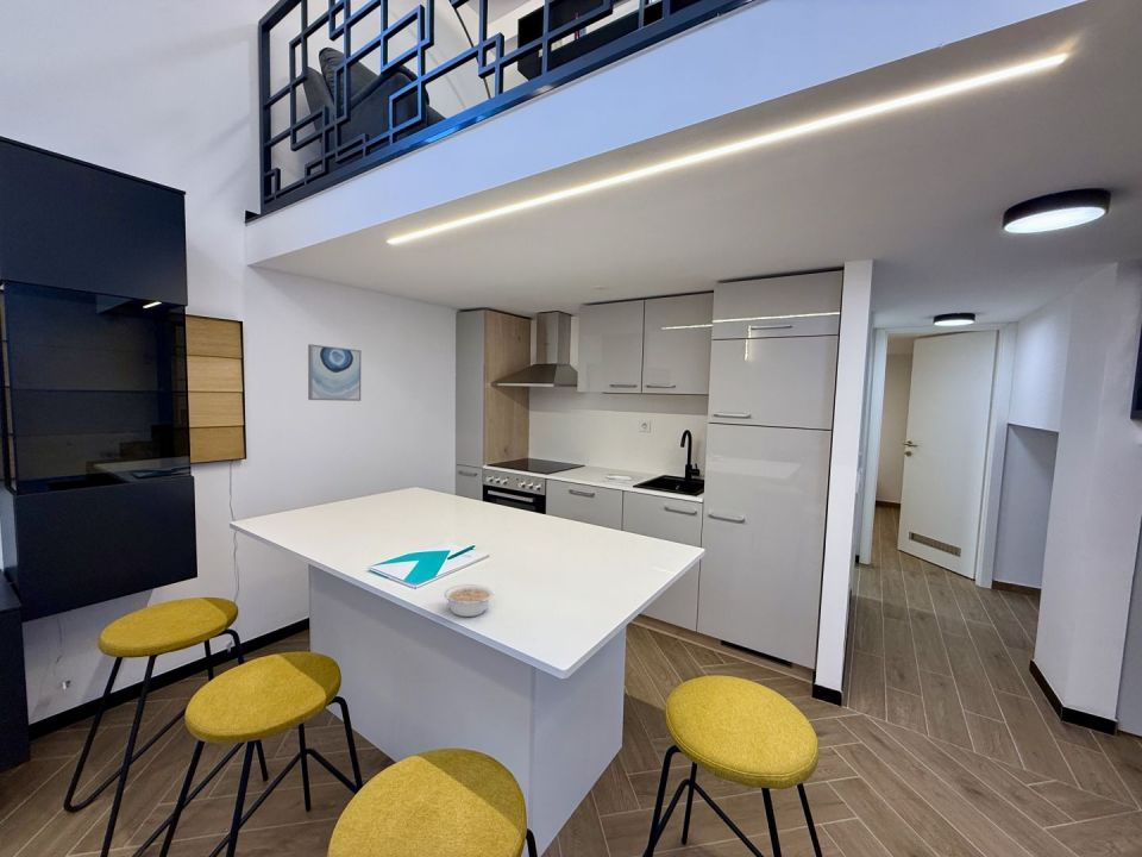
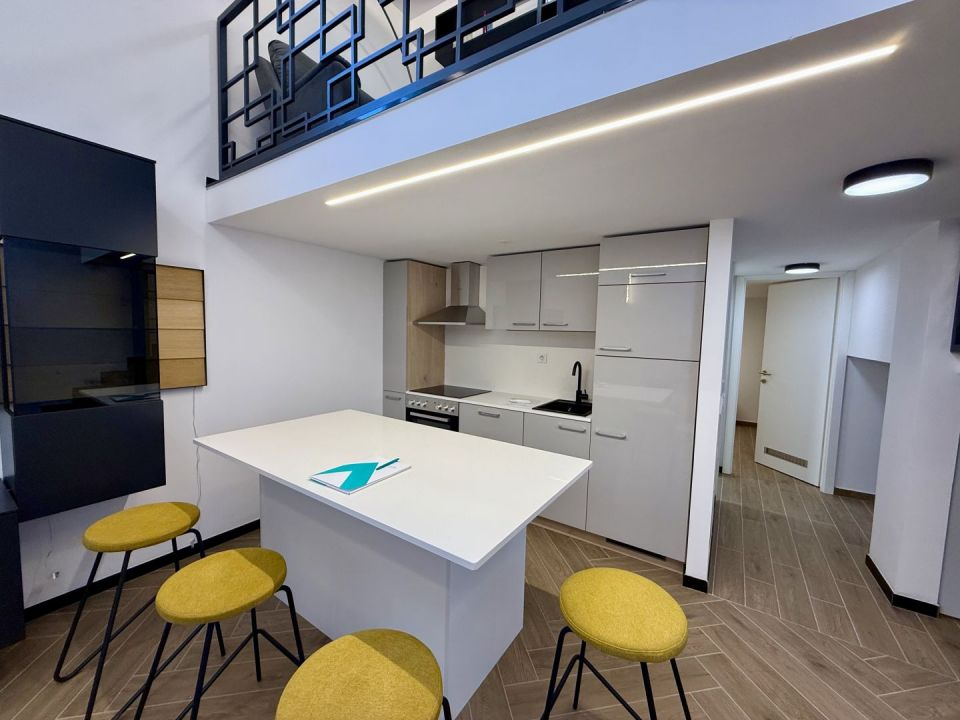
- legume (470, 600)
- wall art (335, 374)
